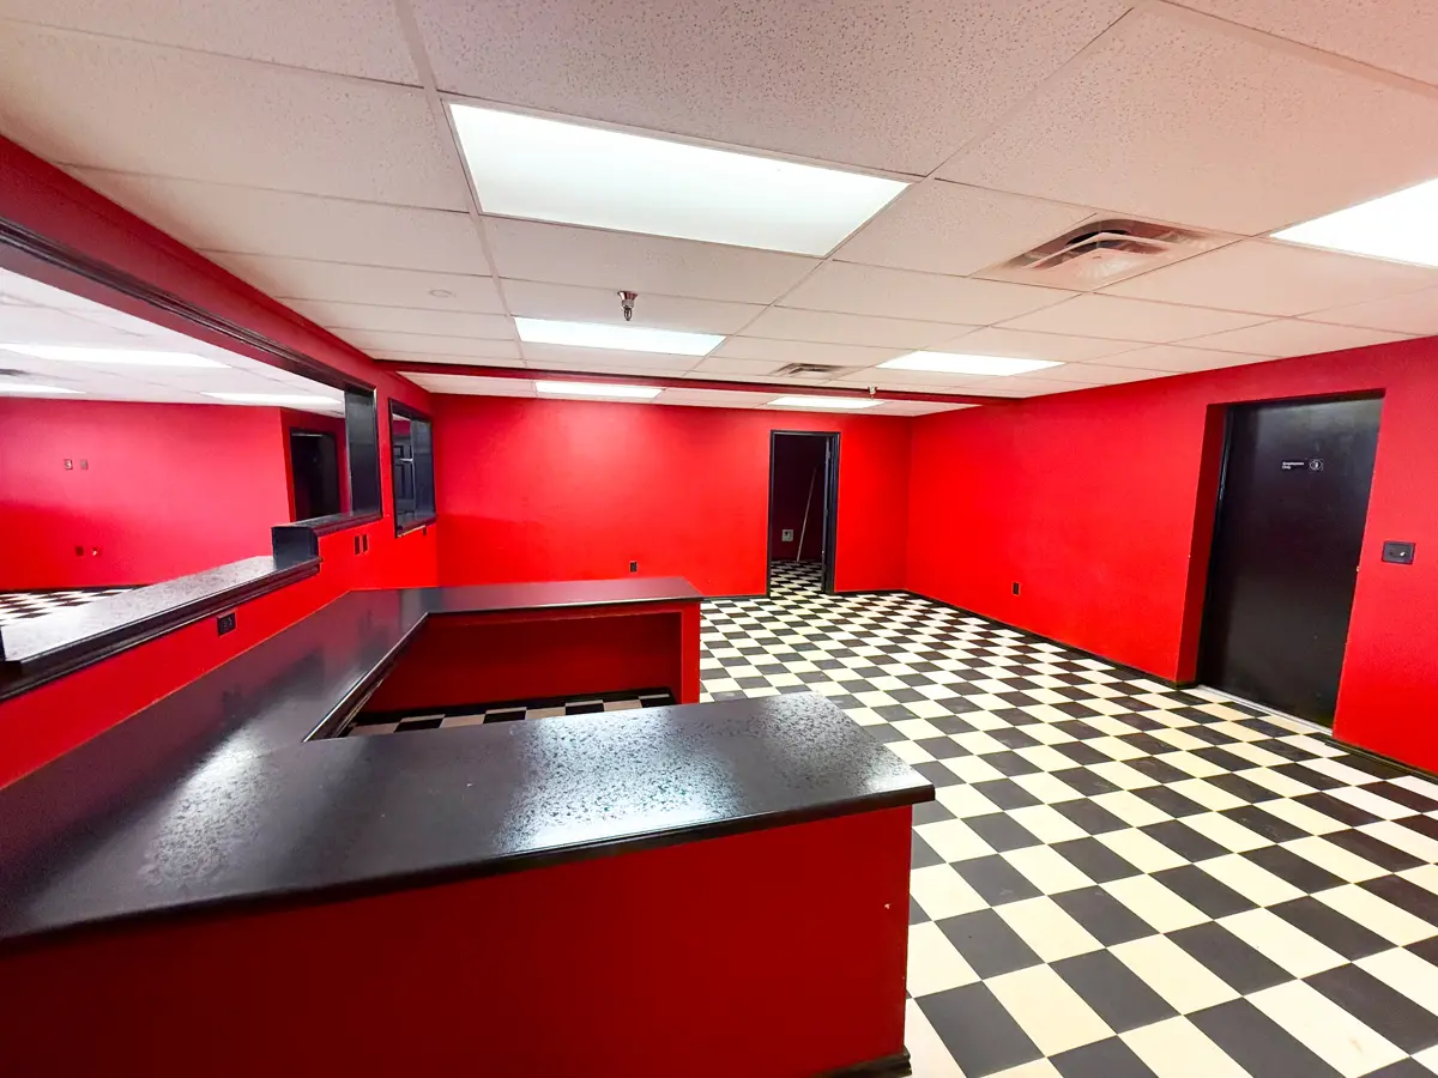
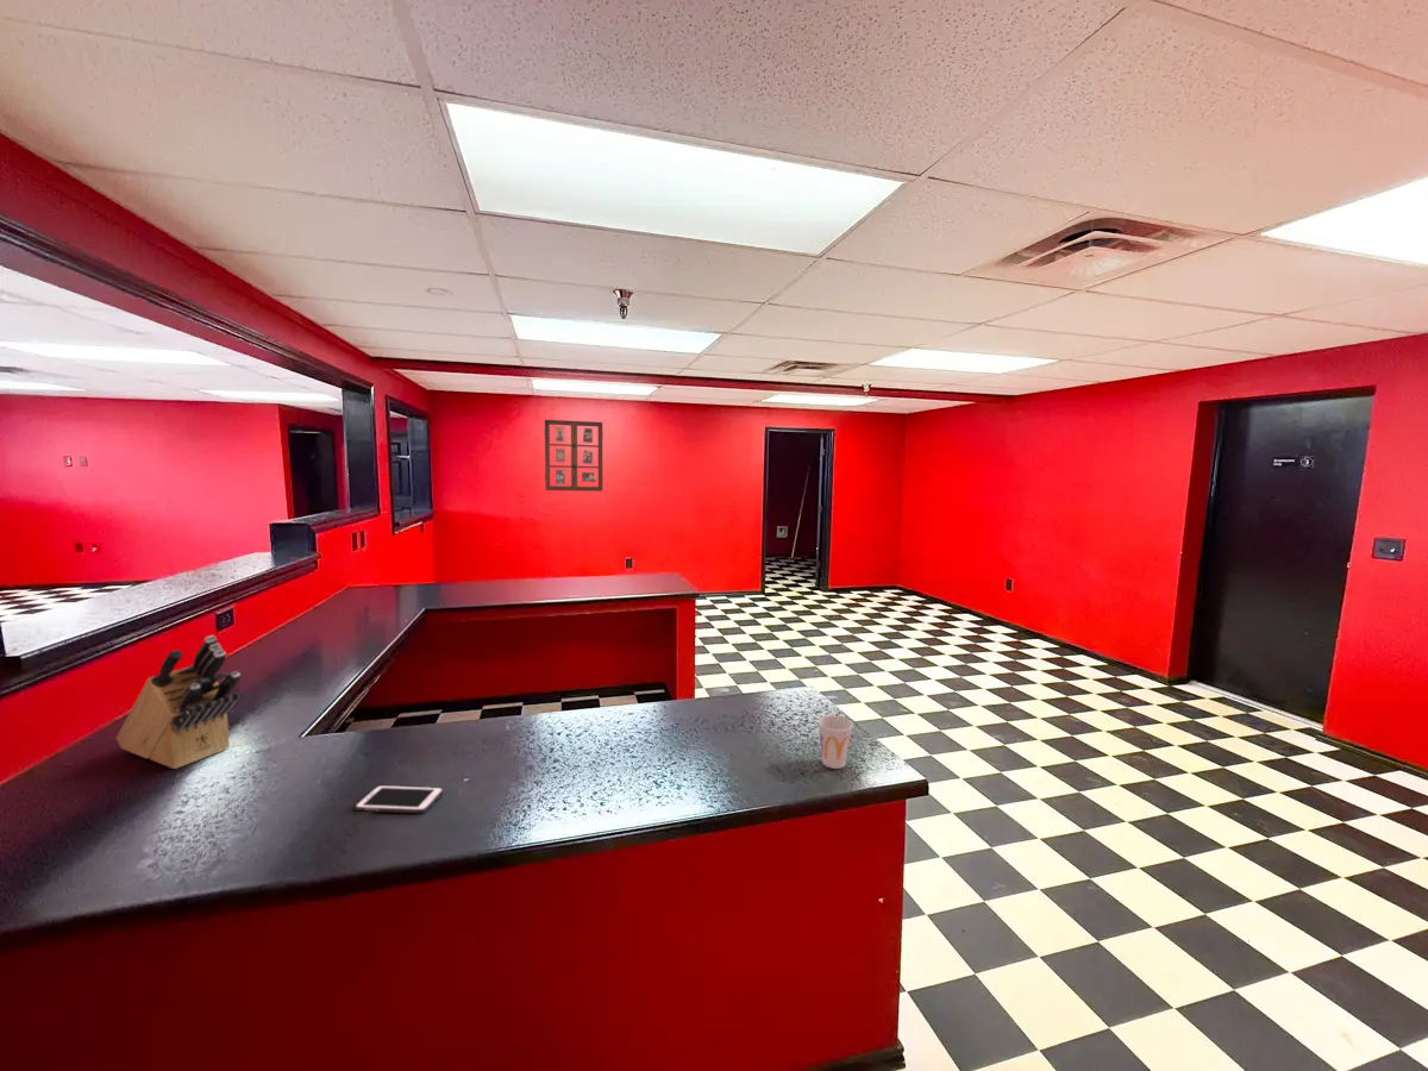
+ cup (834, 743)
+ cell phone (400, 798)
+ knife block (177, 694)
+ picture frame (574, 456)
